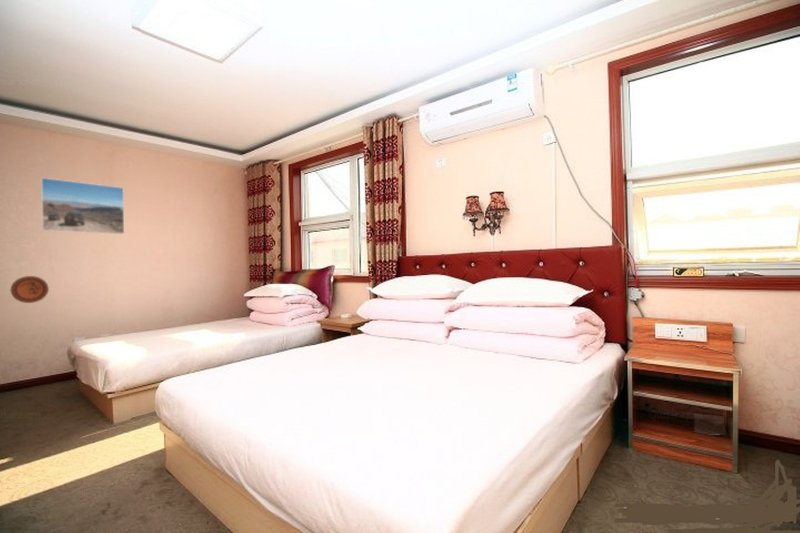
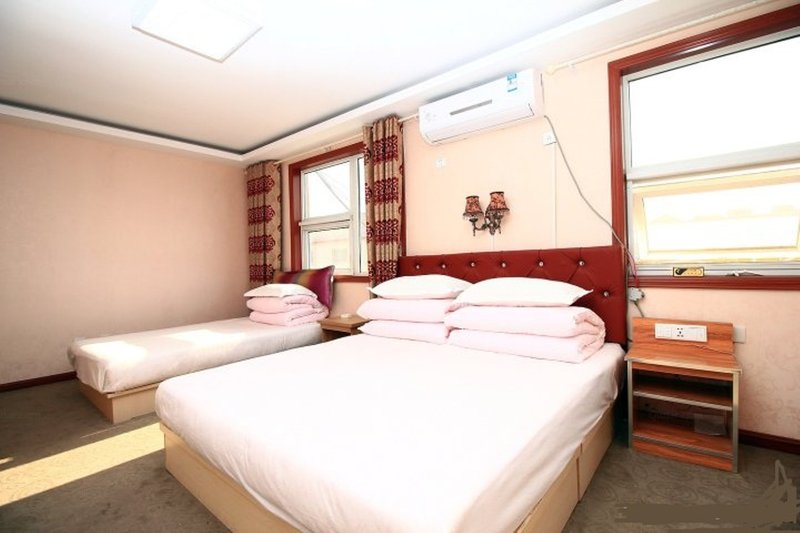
- decorative plate (30, 289)
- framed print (85, 207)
